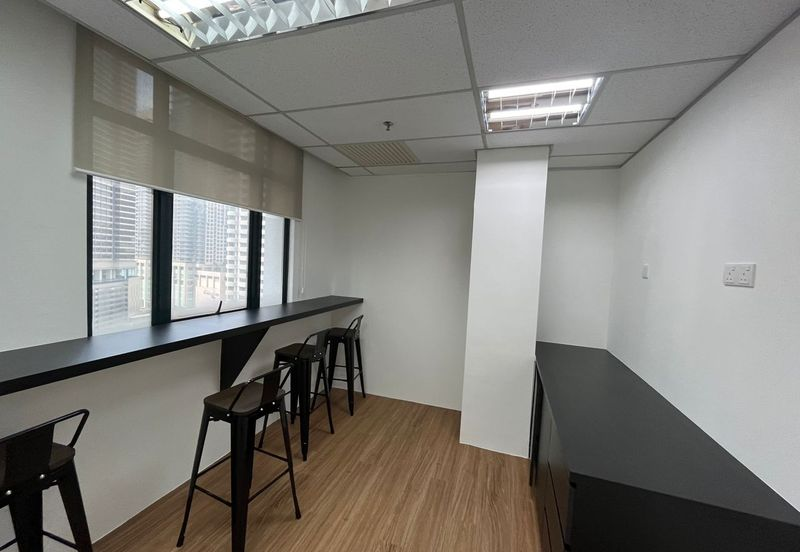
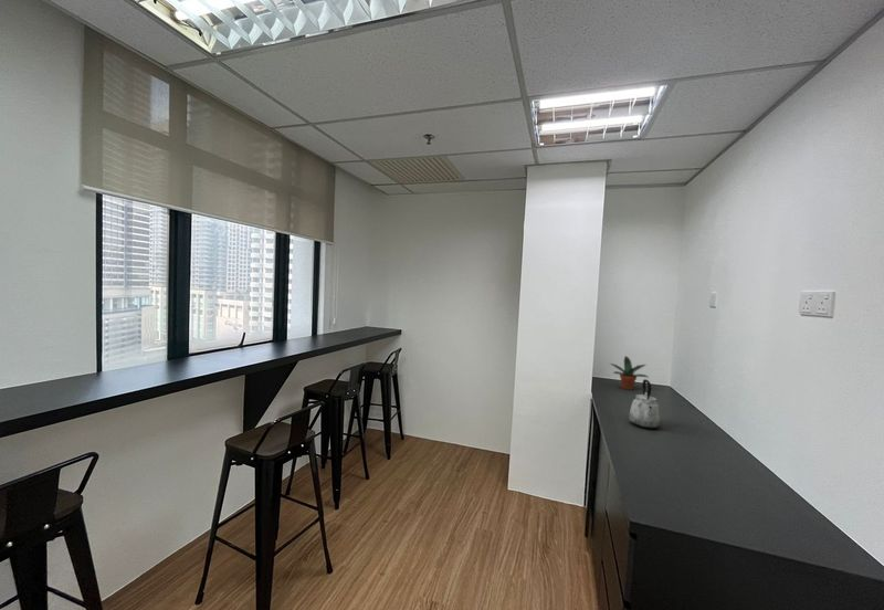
+ kettle (646, 403)
+ potted plant (628, 372)
